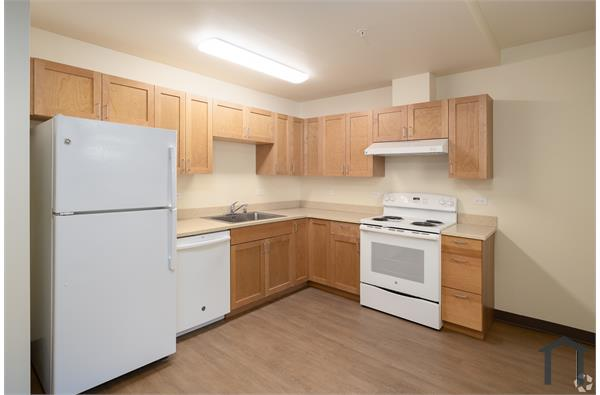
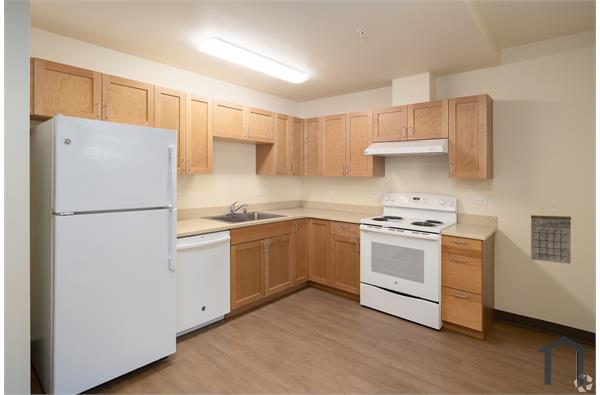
+ calendar (550, 233)
